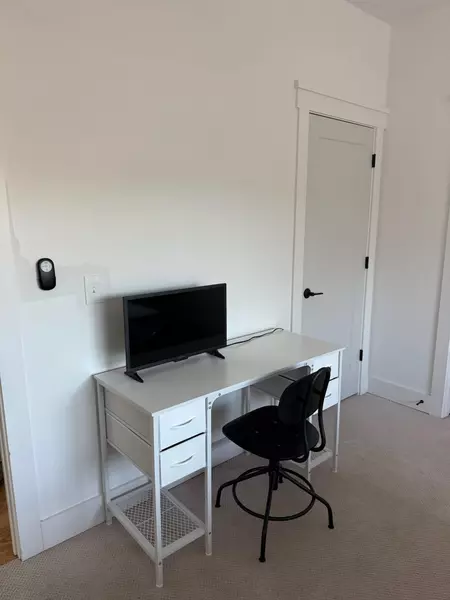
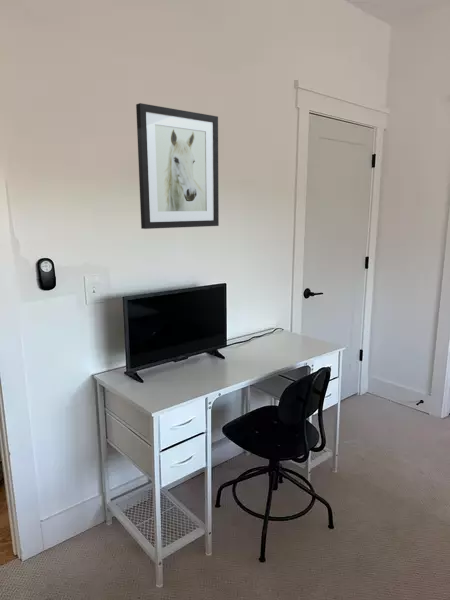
+ wall art (181, 170)
